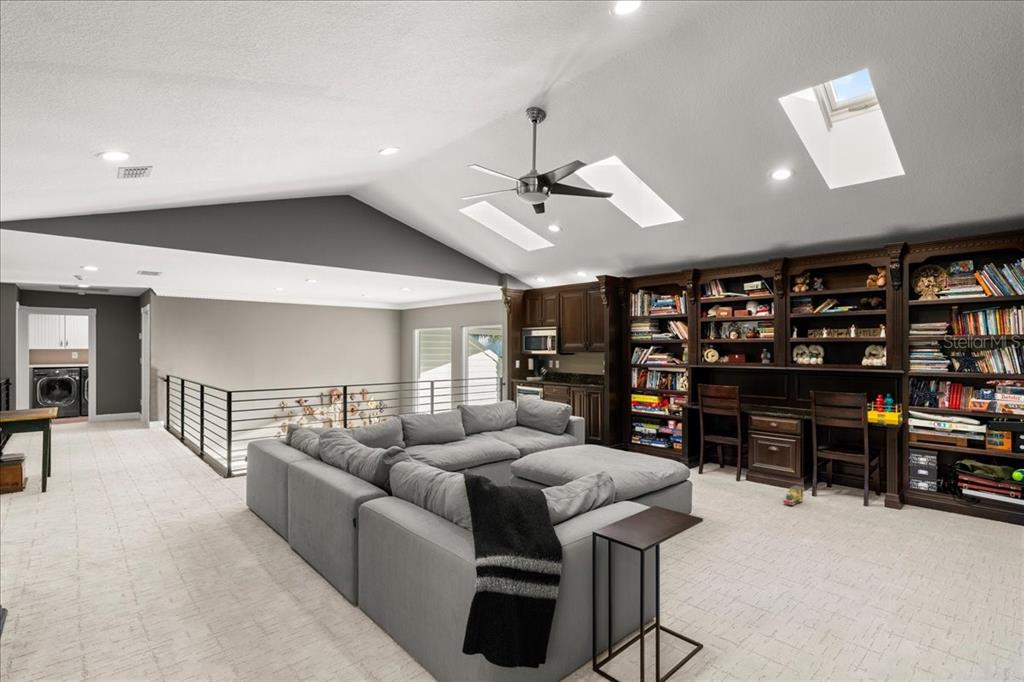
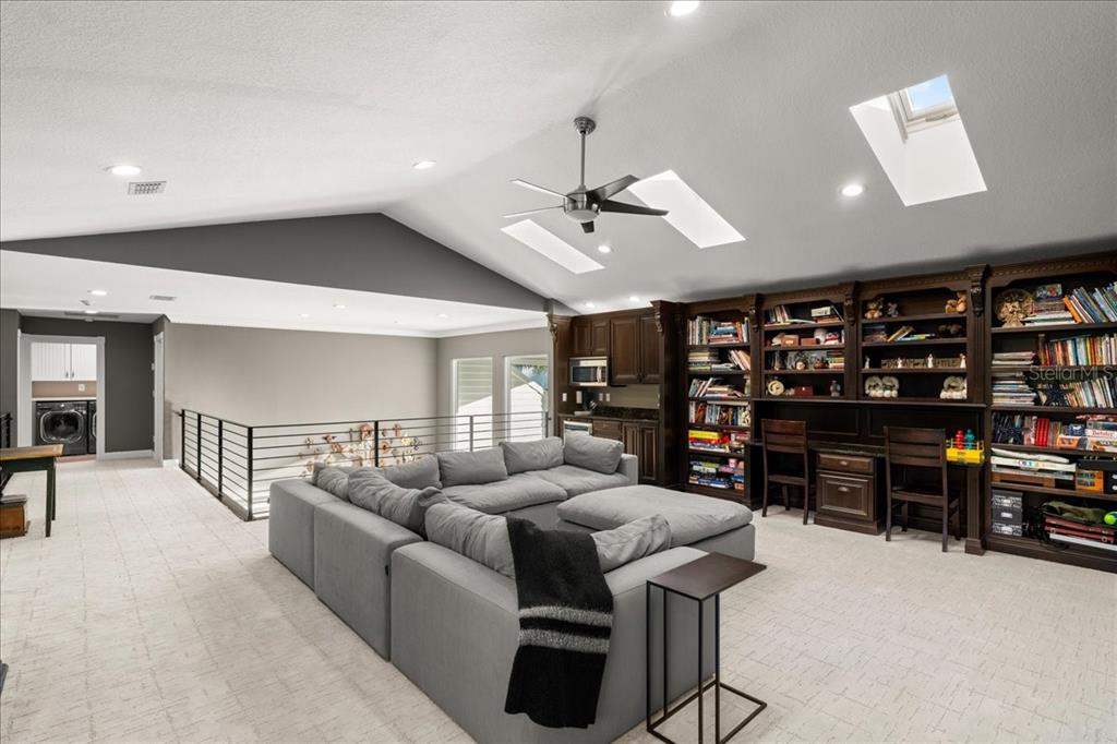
- toy train (793, 496)
